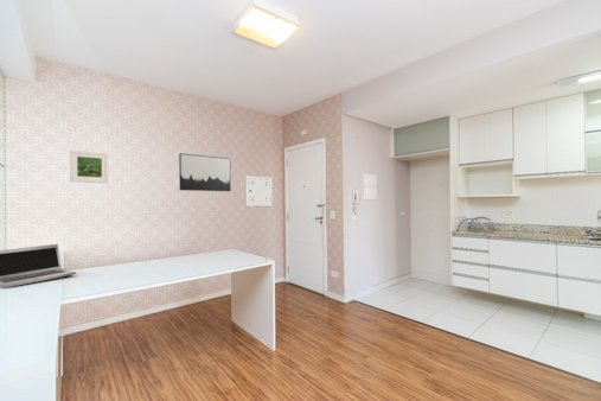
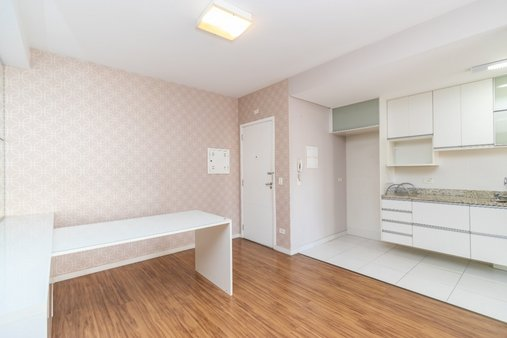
- laptop (33, 263)
- wall art (206, 173)
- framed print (89, 166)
